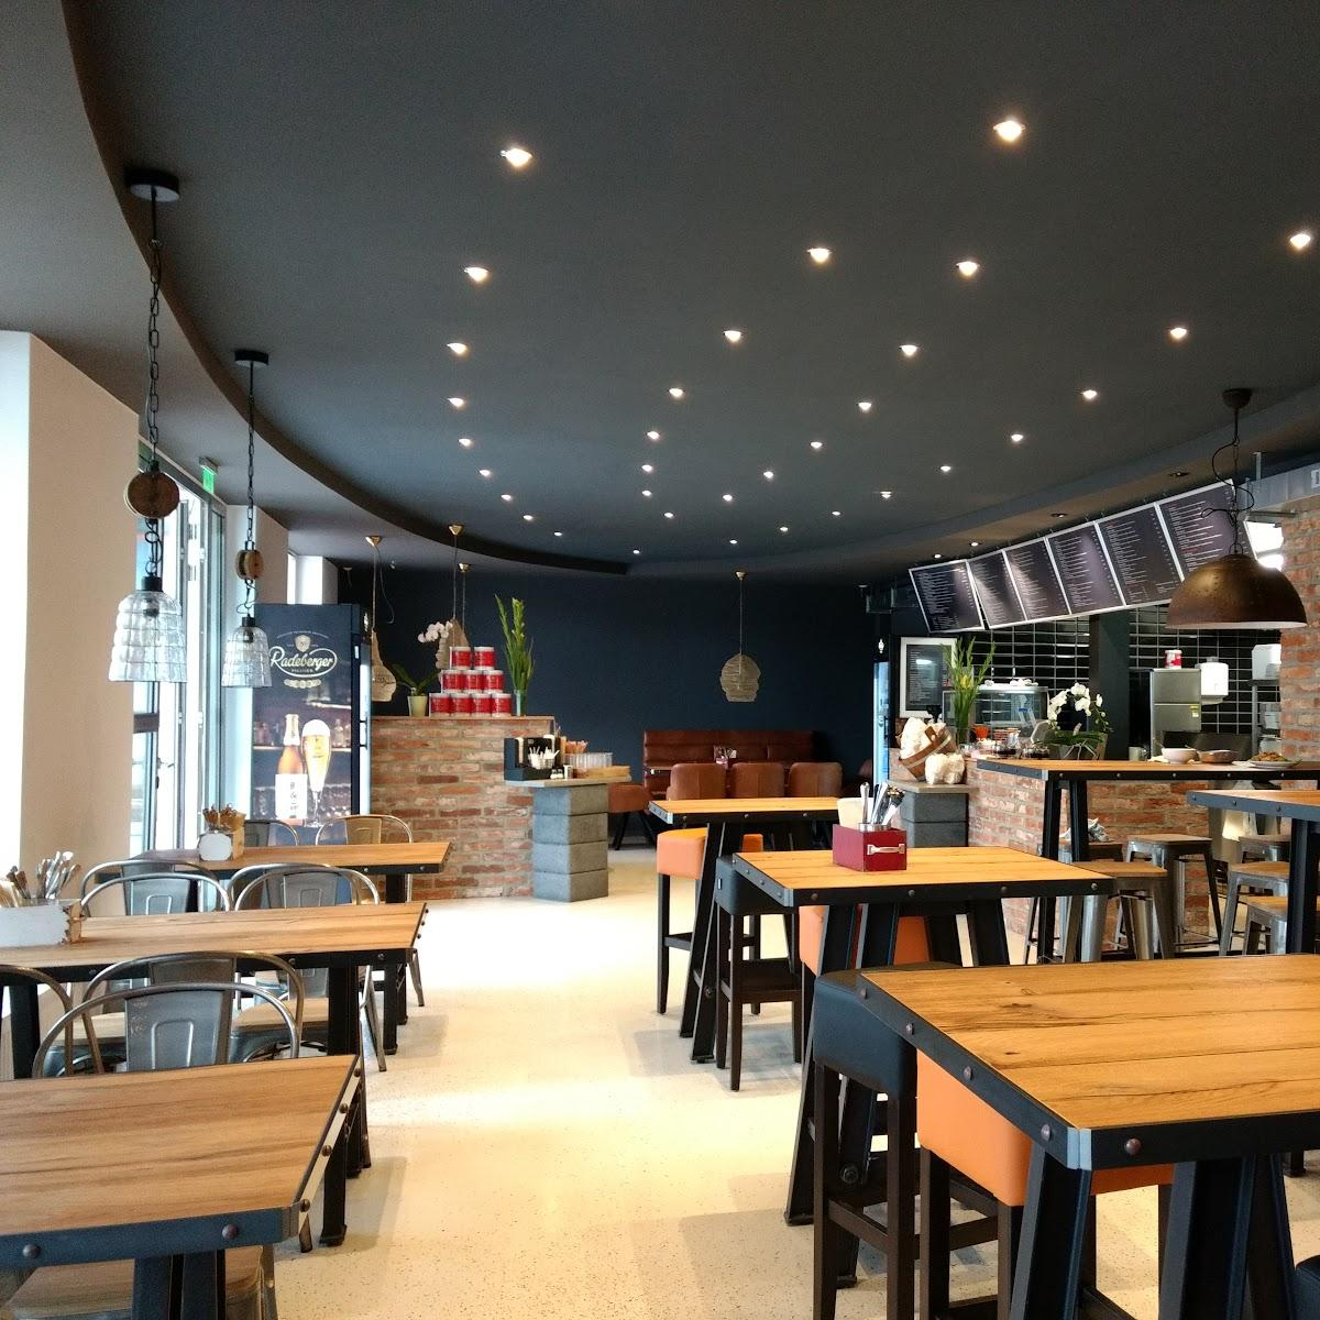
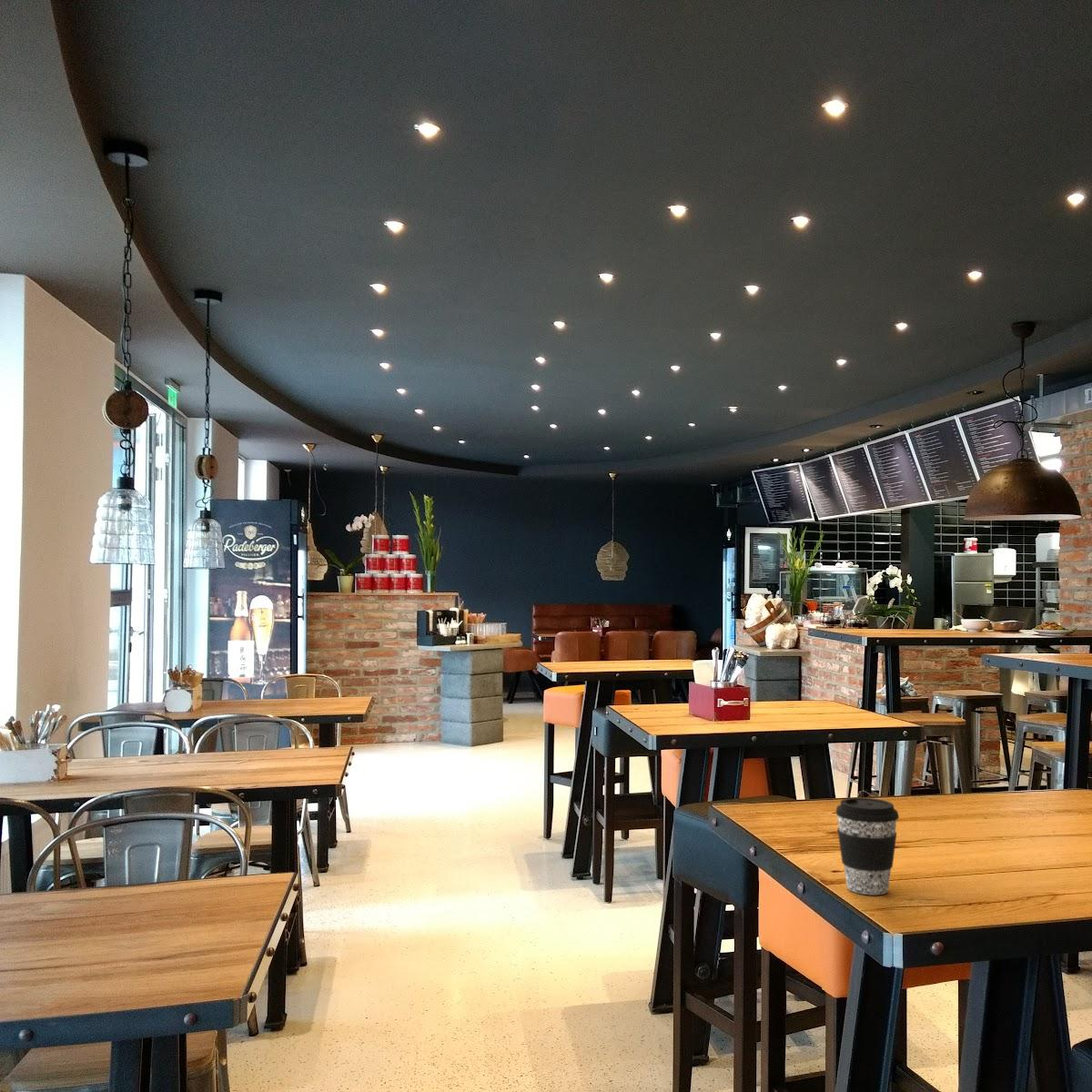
+ coffee cup (867, 845)
